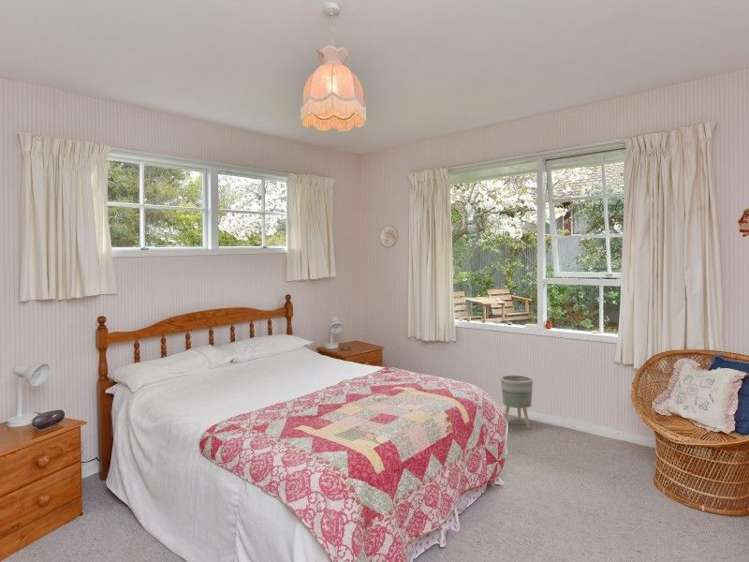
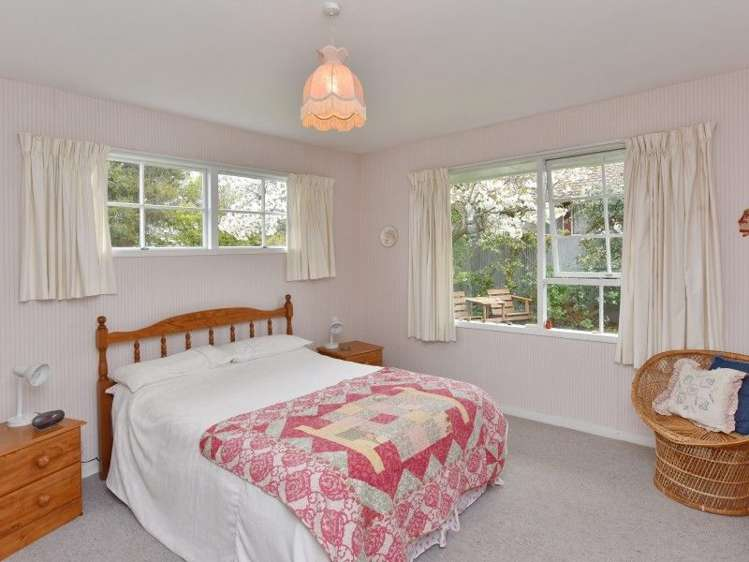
- planter (517, 401)
